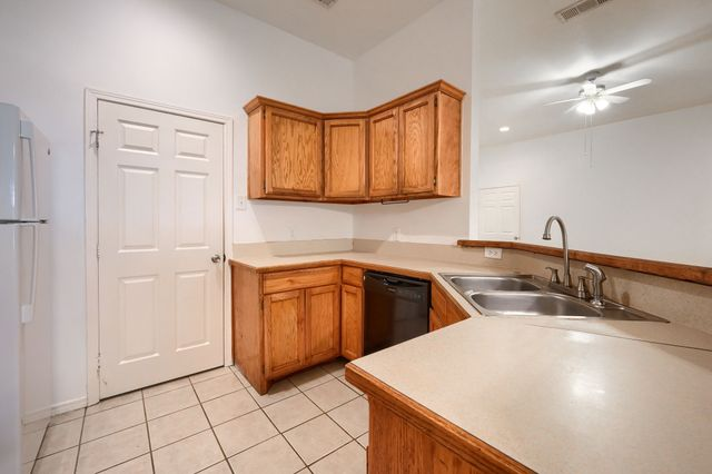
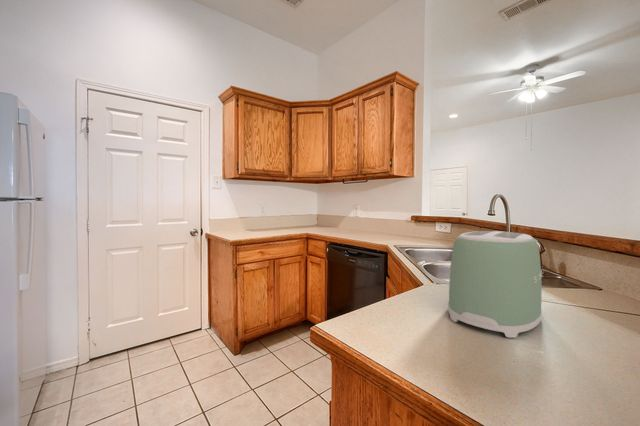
+ toaster (494, 272)
